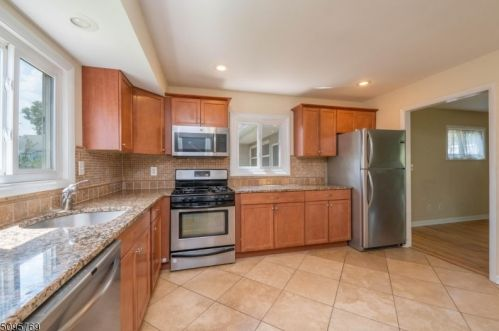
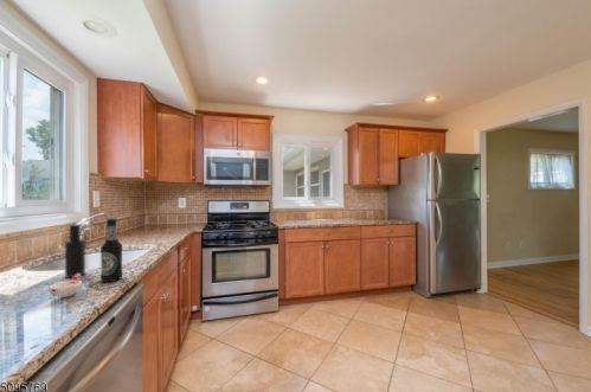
+ cup (68, 287)
+ soap dispenser (75, 249)
+ bottle (111, 249)
